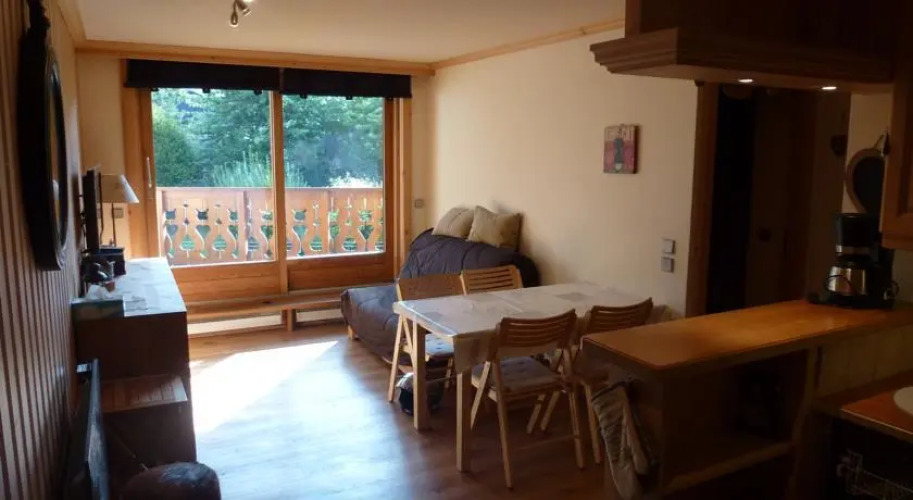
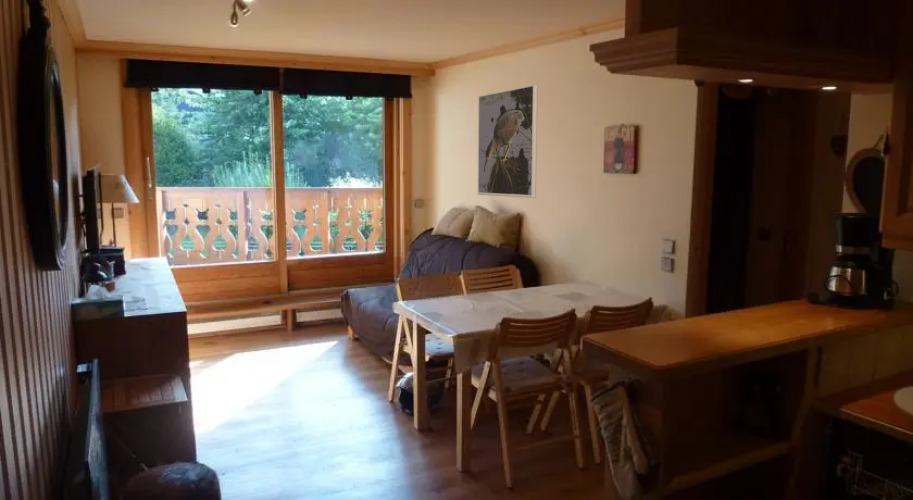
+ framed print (505, 144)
